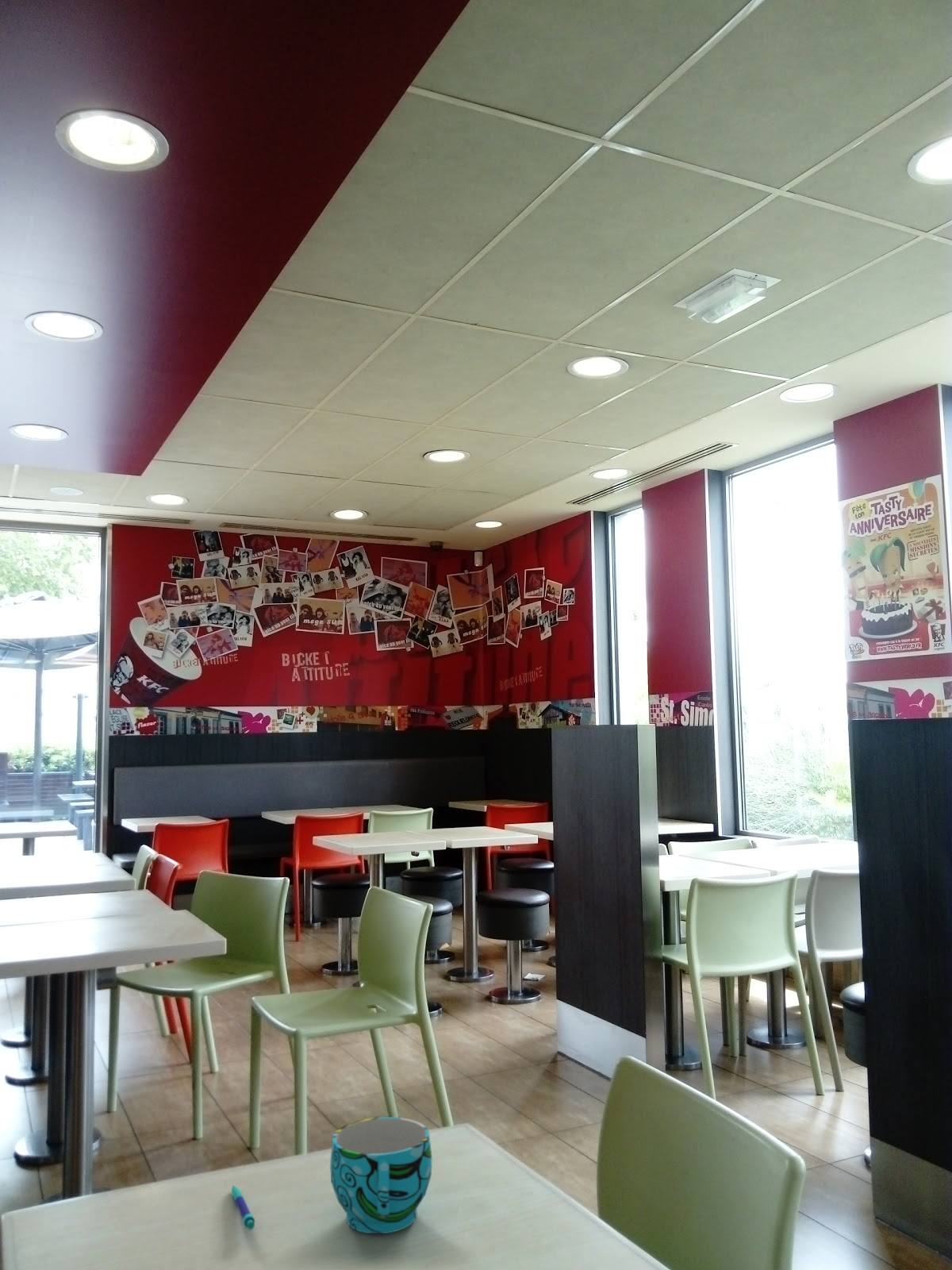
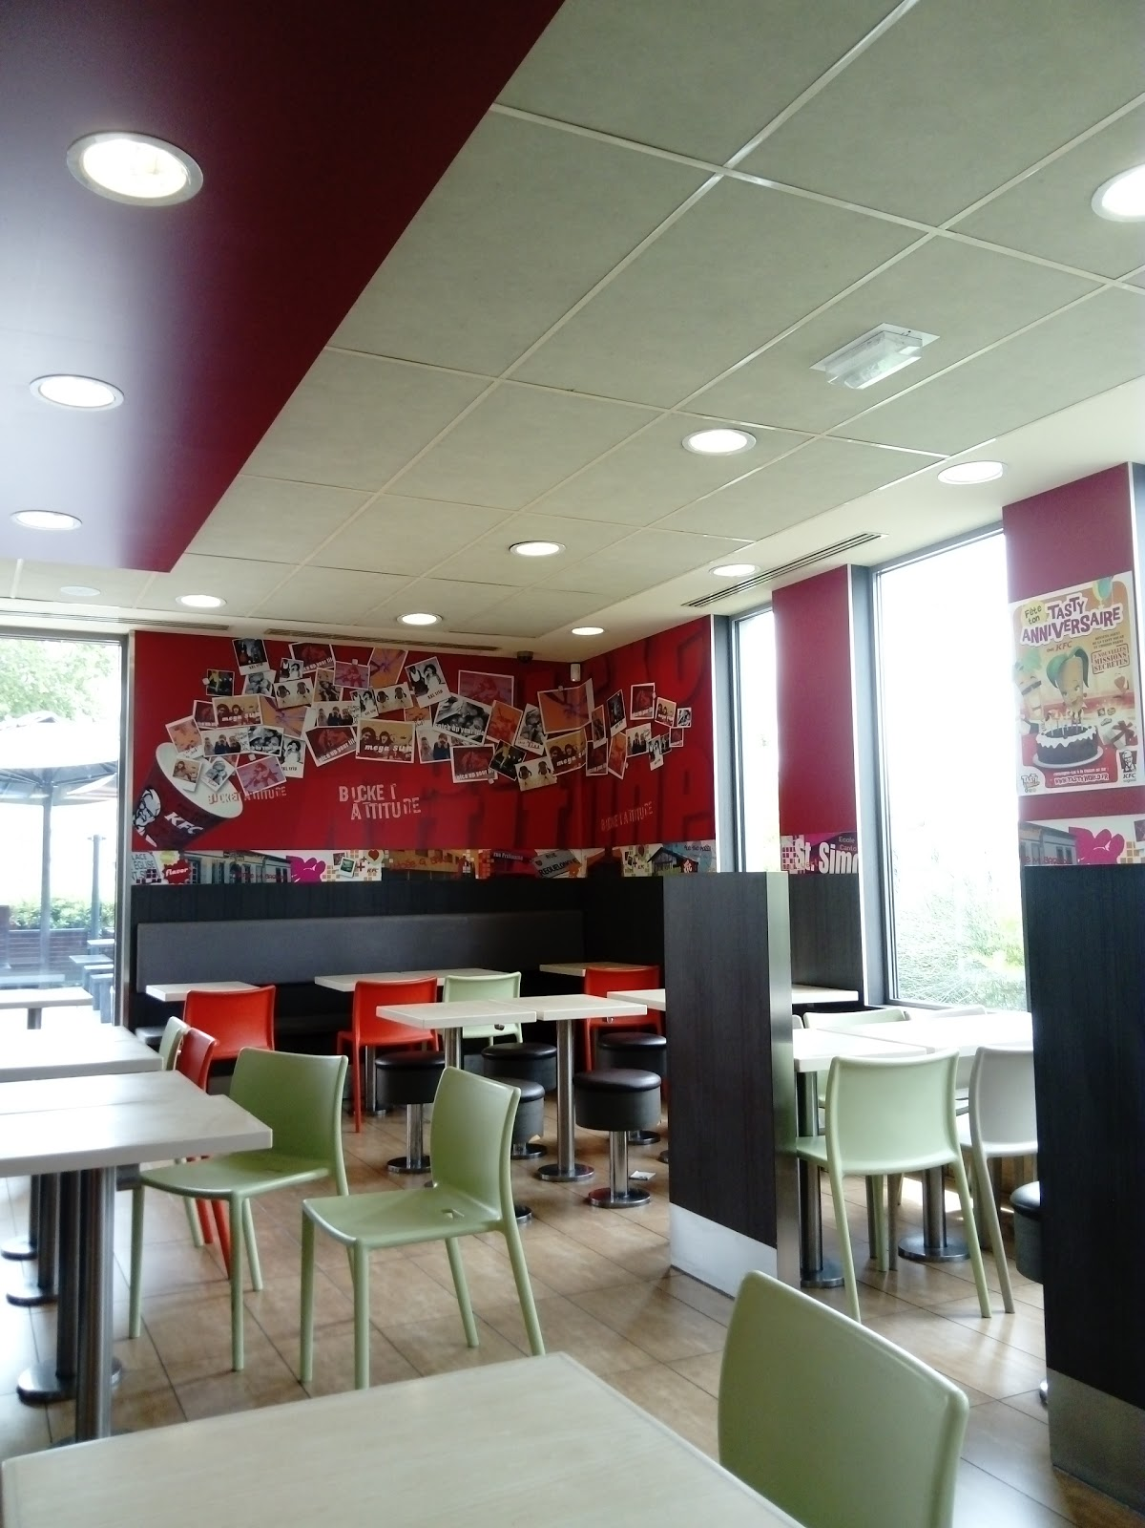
- pen (242, 1203)
- cup (384, 1178)
